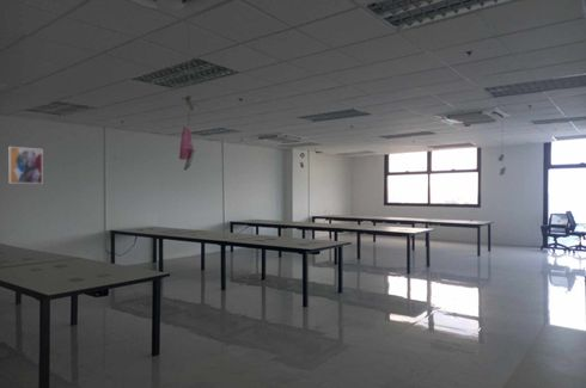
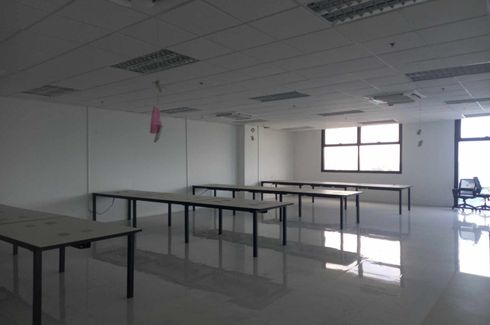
- wall art (25, 165)
